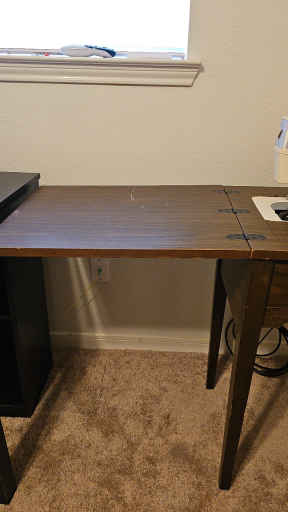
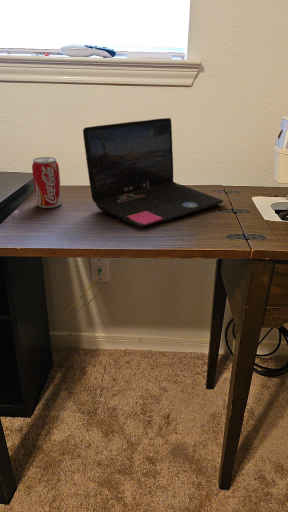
+ beverage can (47, 182)
+ laptop (156, 168)
